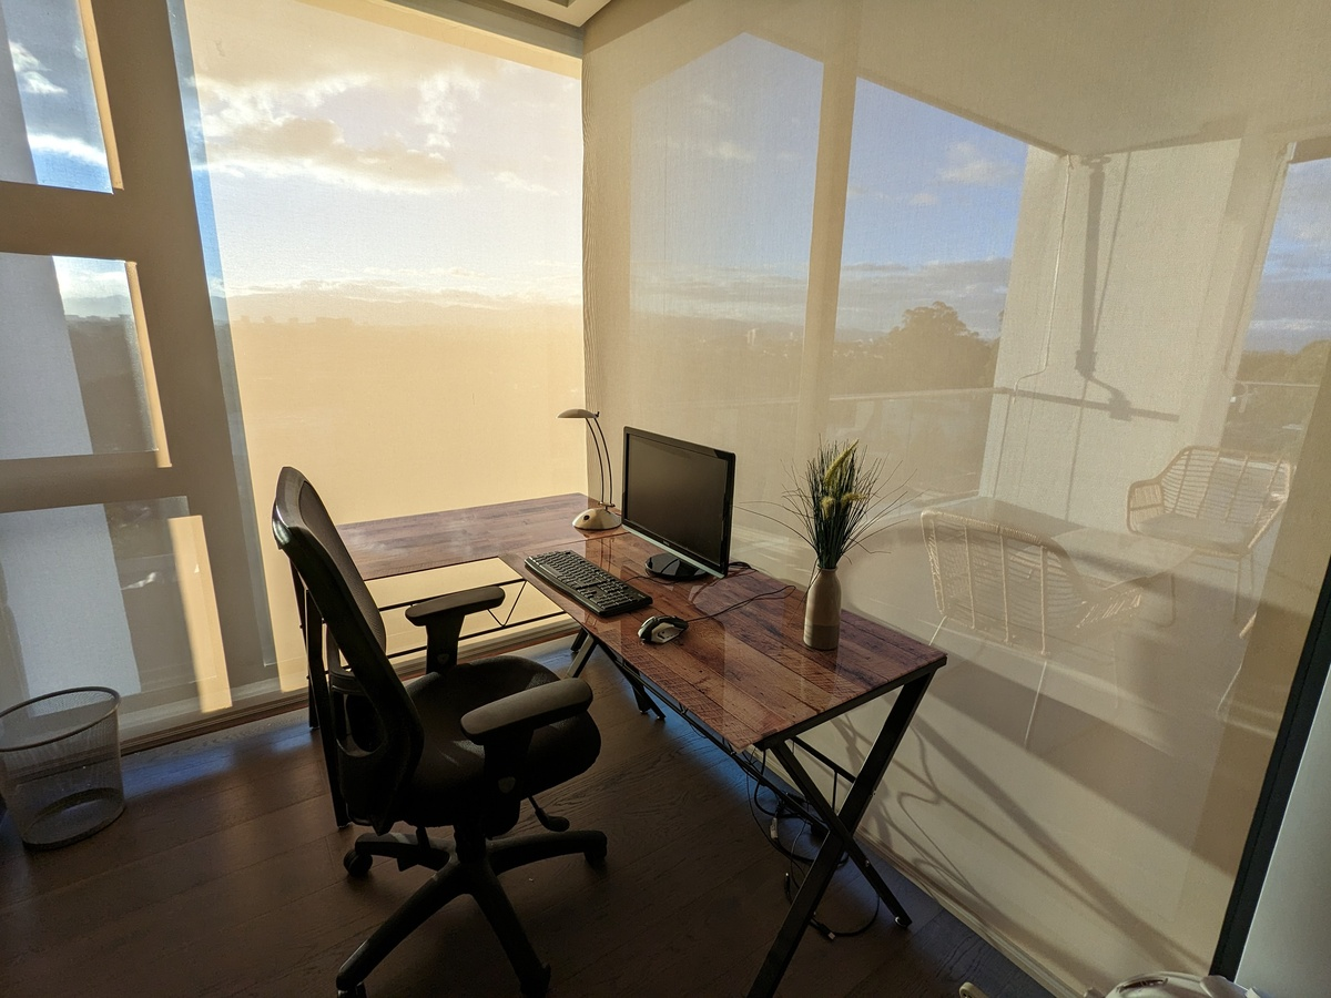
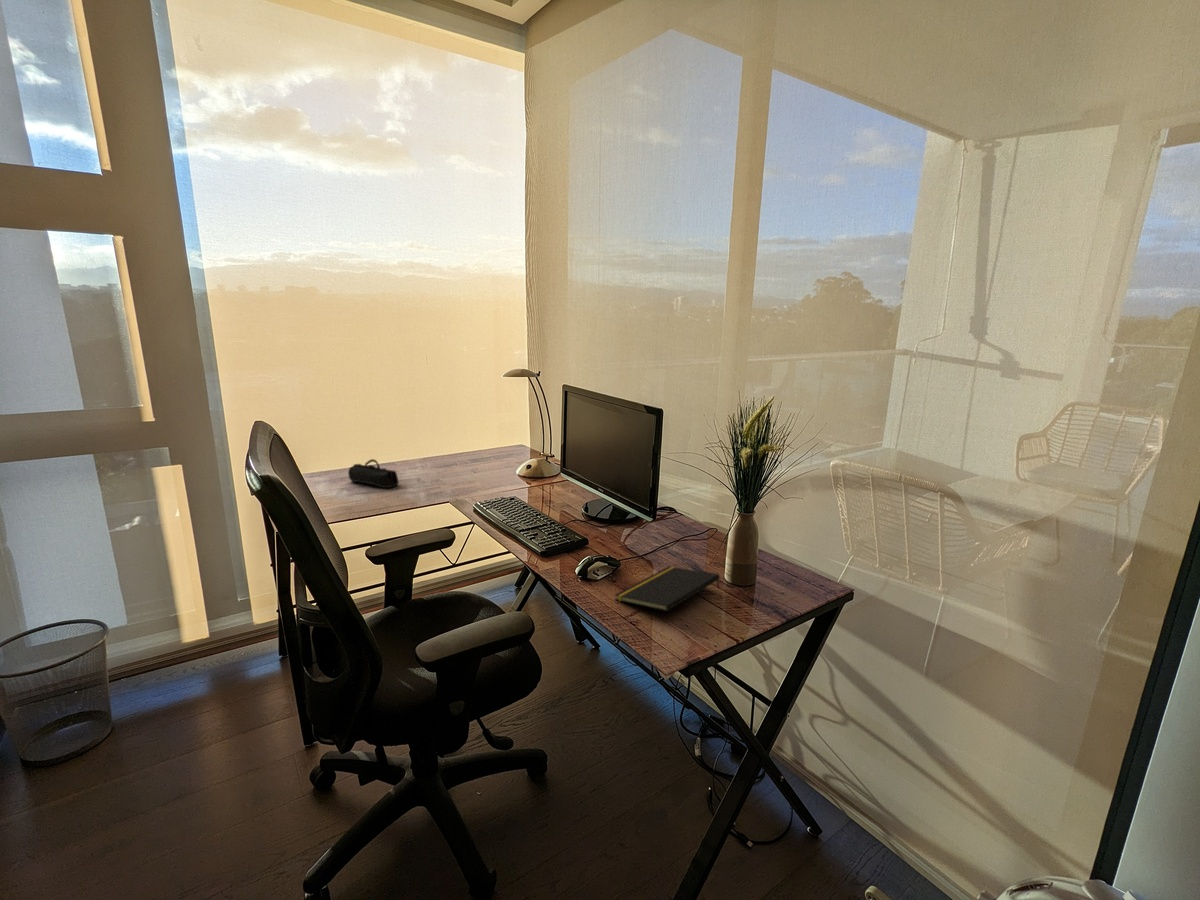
+ notepad (668, 586)
+ pencil case (372, 471)
